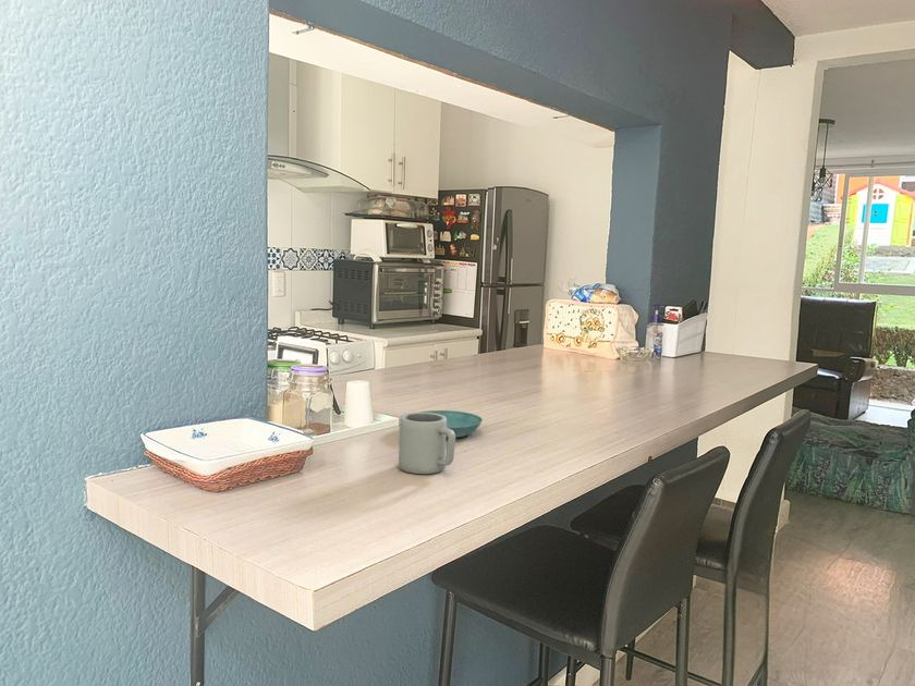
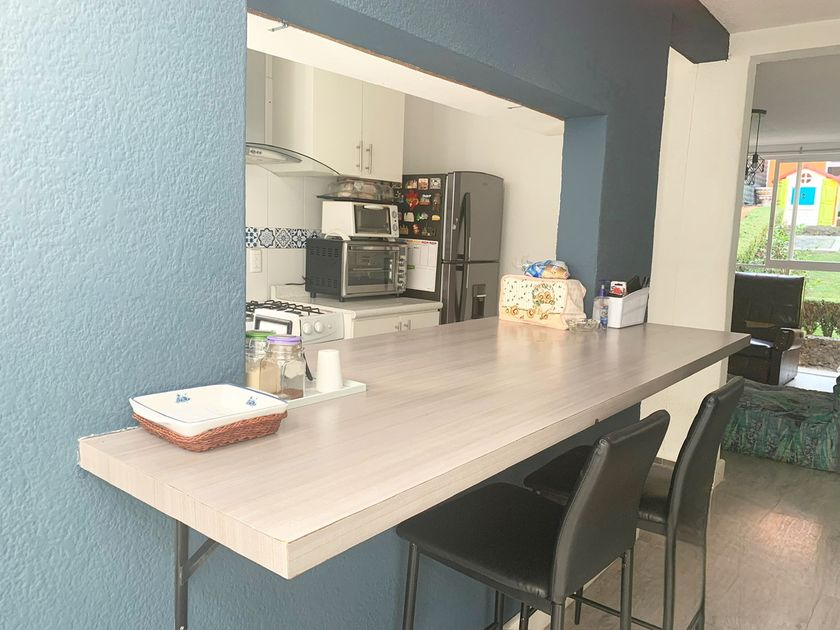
- cup (428, 443)
- saucer (447, 425)
